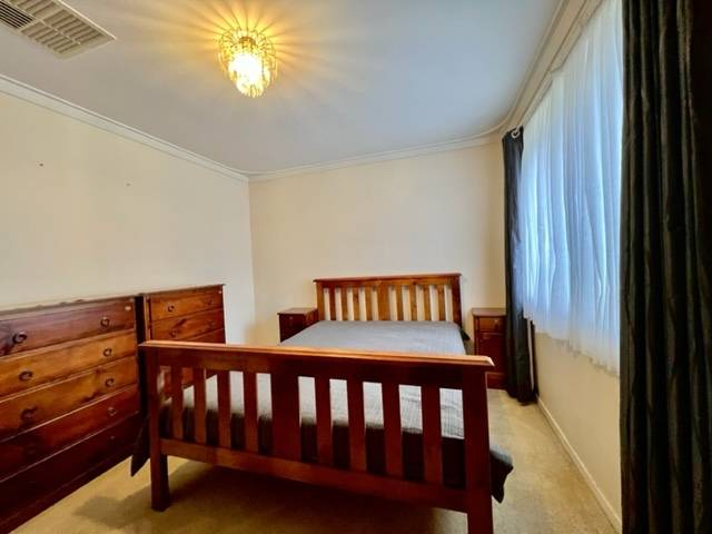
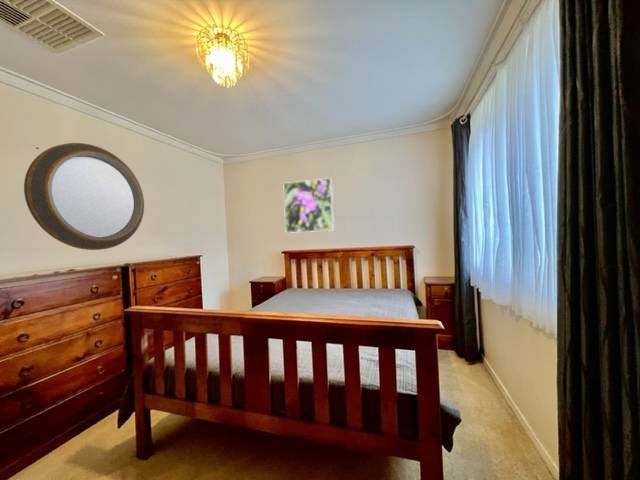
+ home mirror (97, 197)
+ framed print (308, 206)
